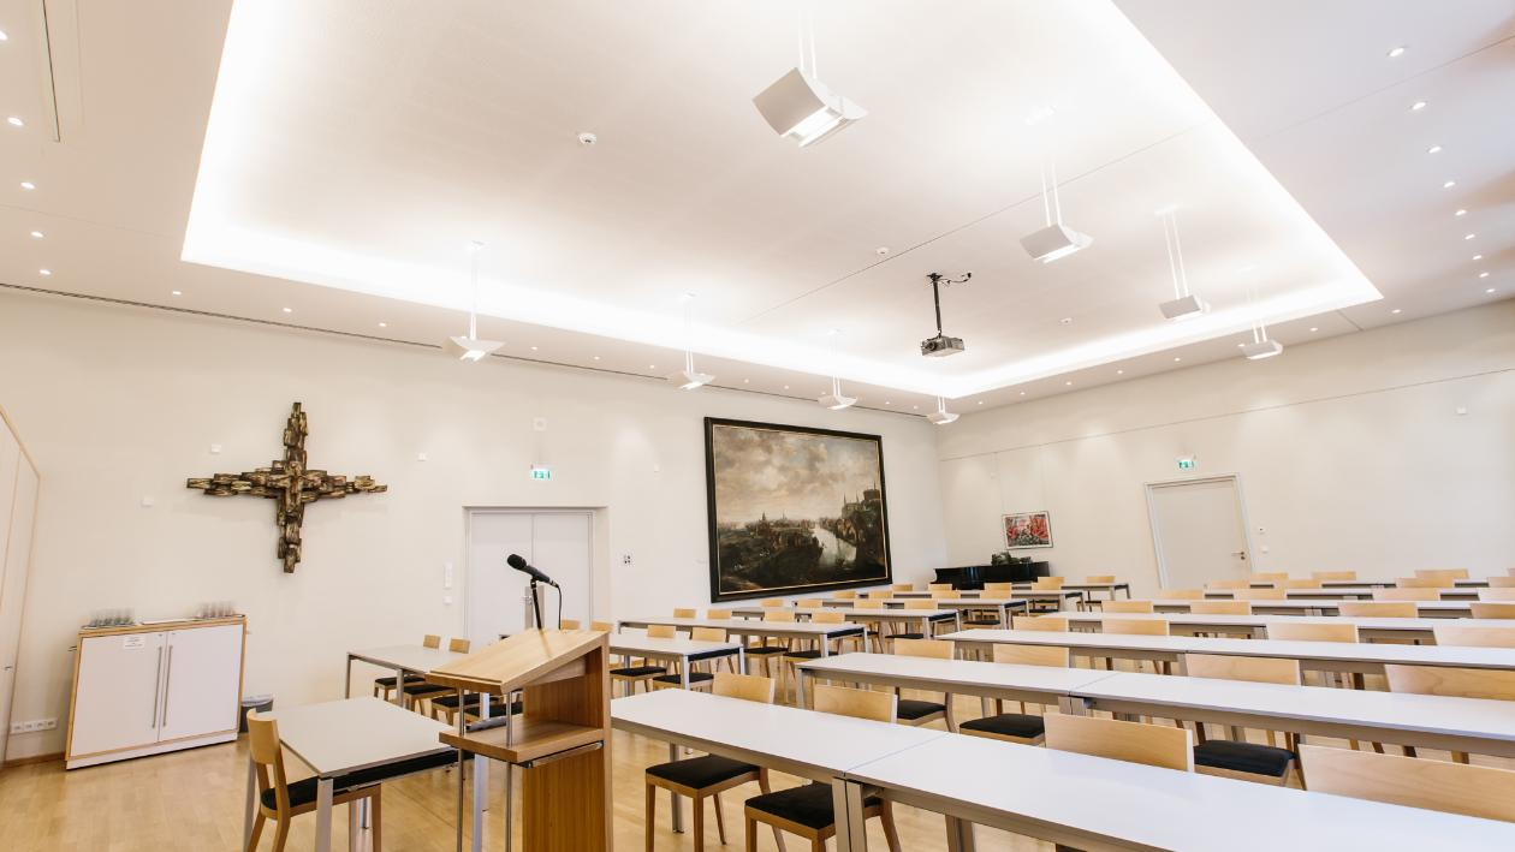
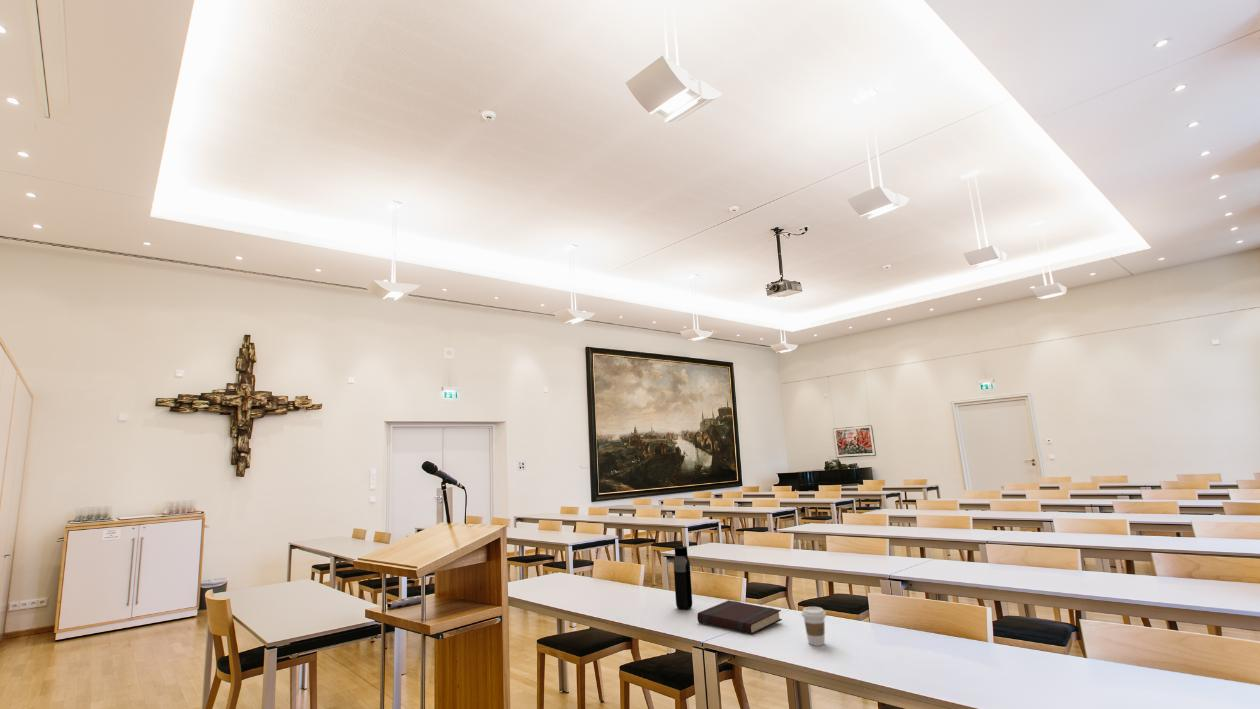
+ book (738, 616)
+ coffee cup (814, 626)
+ water bottle (682, 577)
